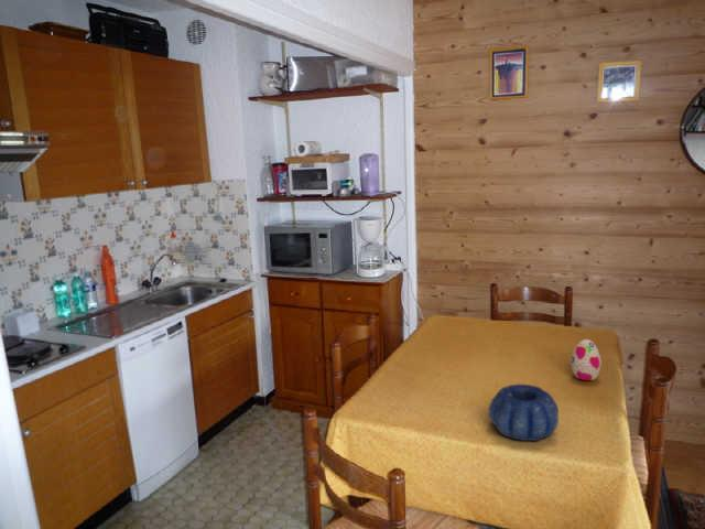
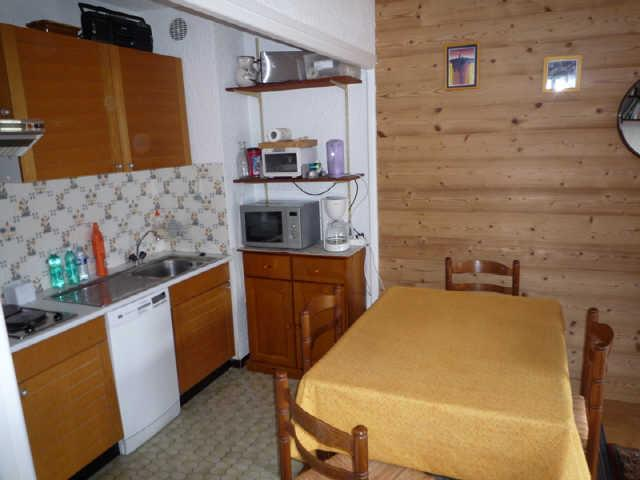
- decorative bowl (523, 410)
- decorative egg (586, 359)
